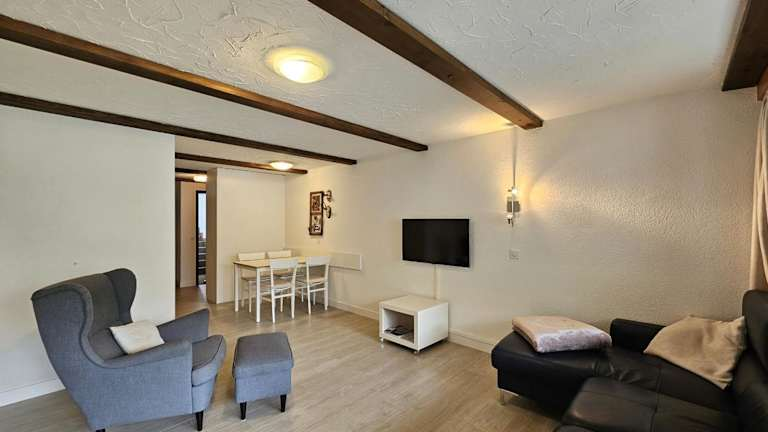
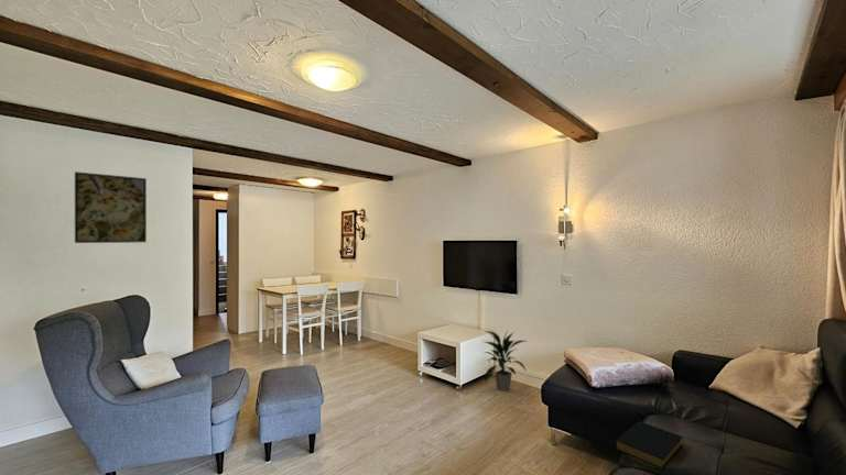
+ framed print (111, 209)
+ hardback book (649, 442)
+ indoor plant (501, 358)
